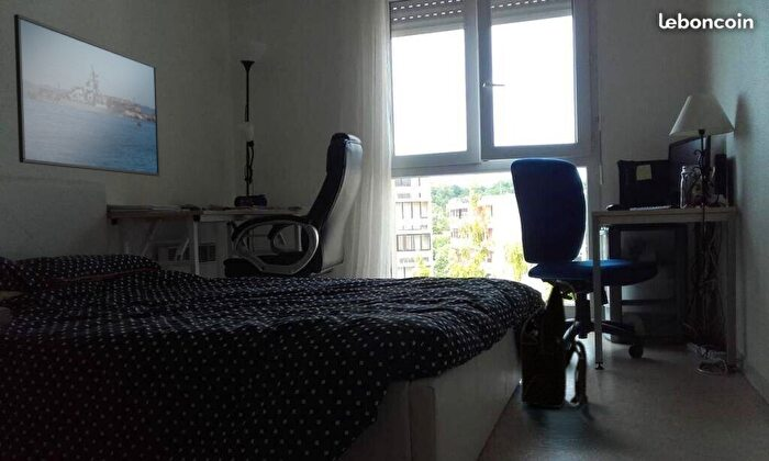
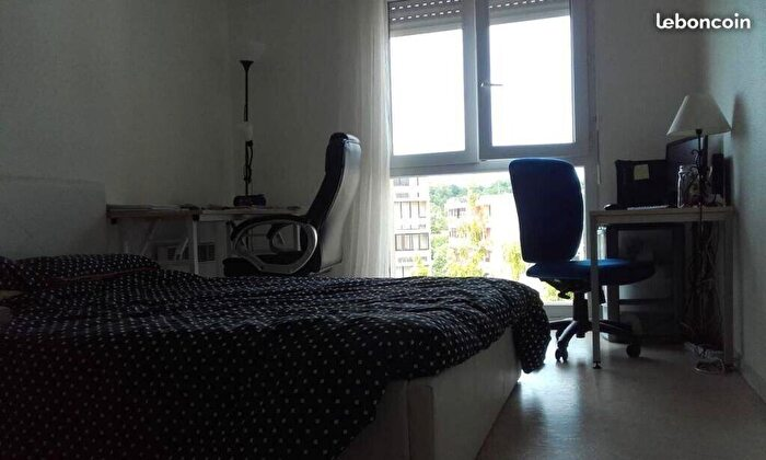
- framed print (97, 106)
- shoulder bag (553, 340)
